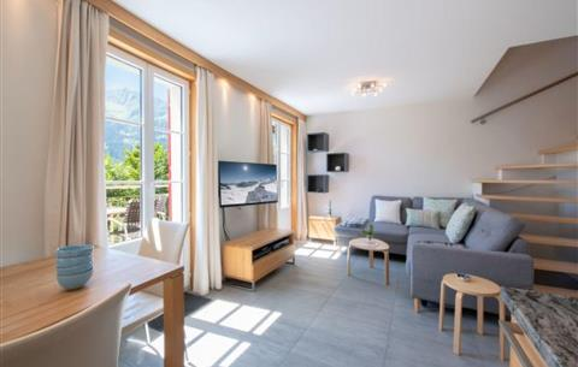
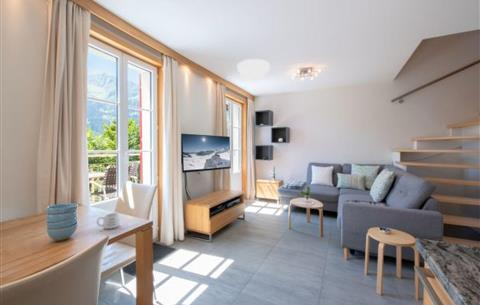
+ ceiling light (253, 72)
+ mug (108, 221)
